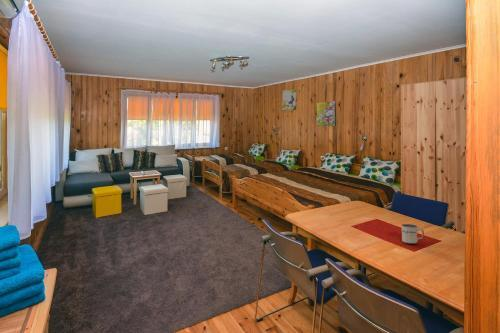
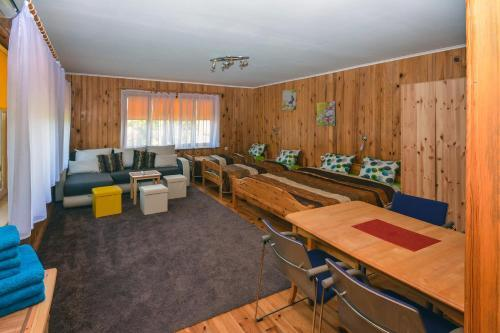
- mug (412, 234)
